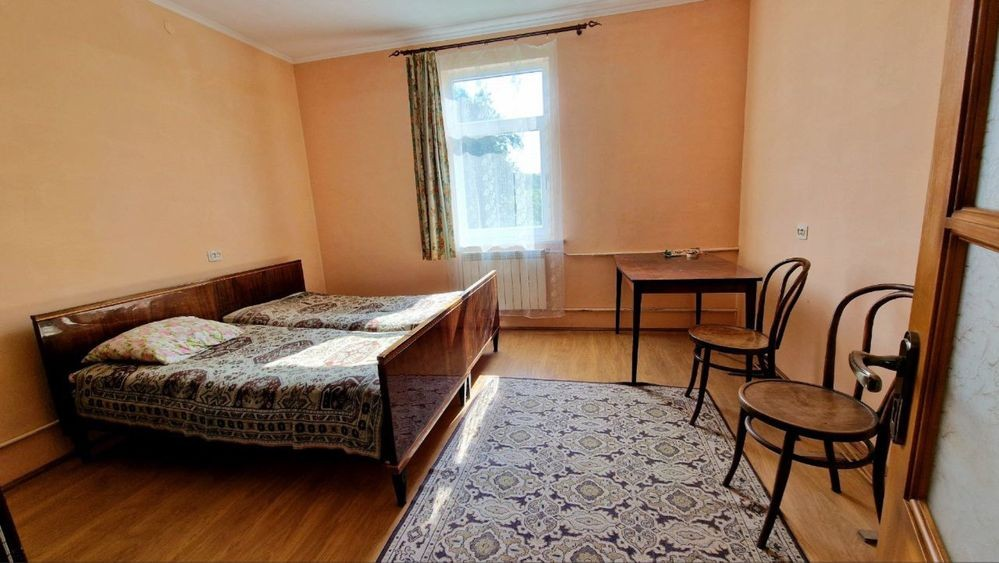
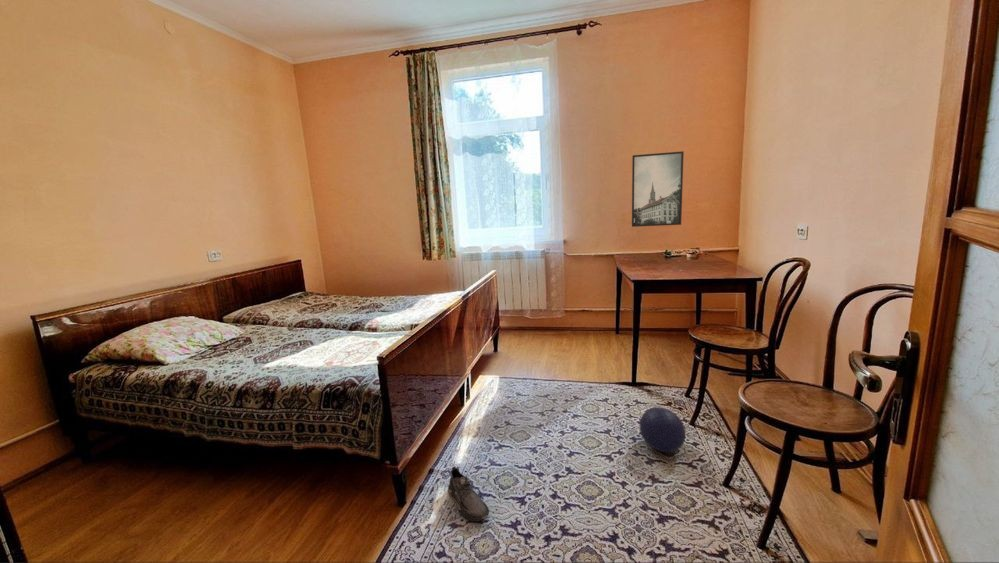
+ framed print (656, 190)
+ shoe (466, 491)
+ ball (661, 429)
